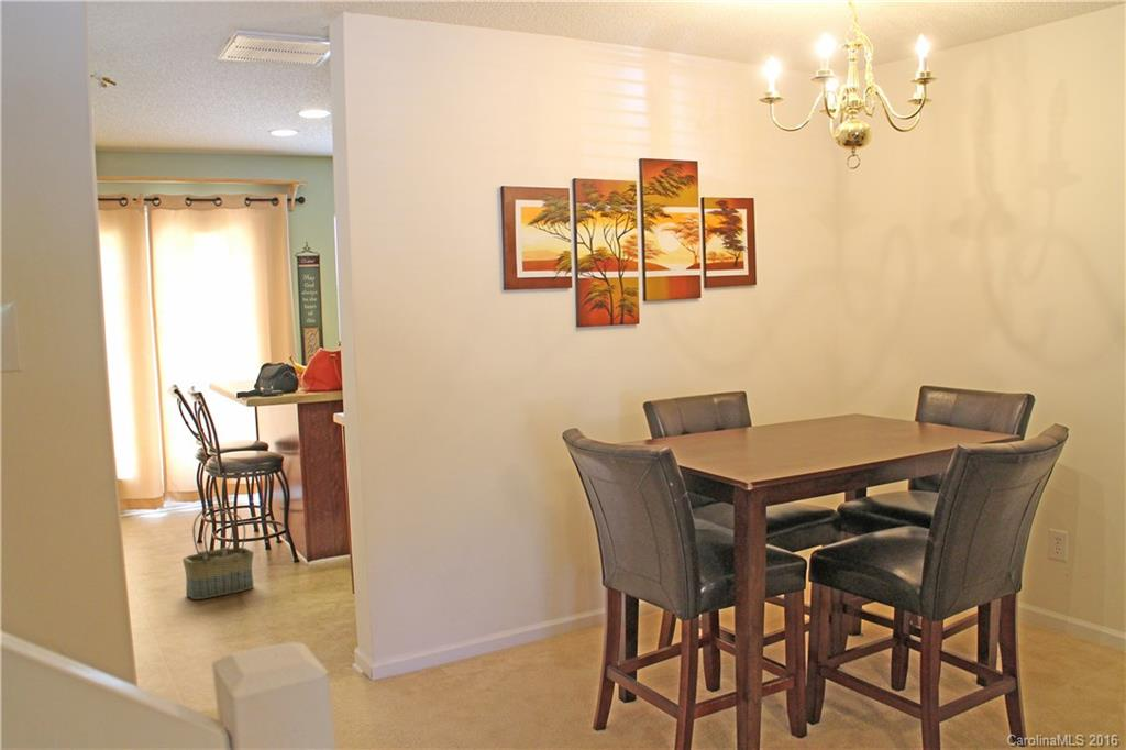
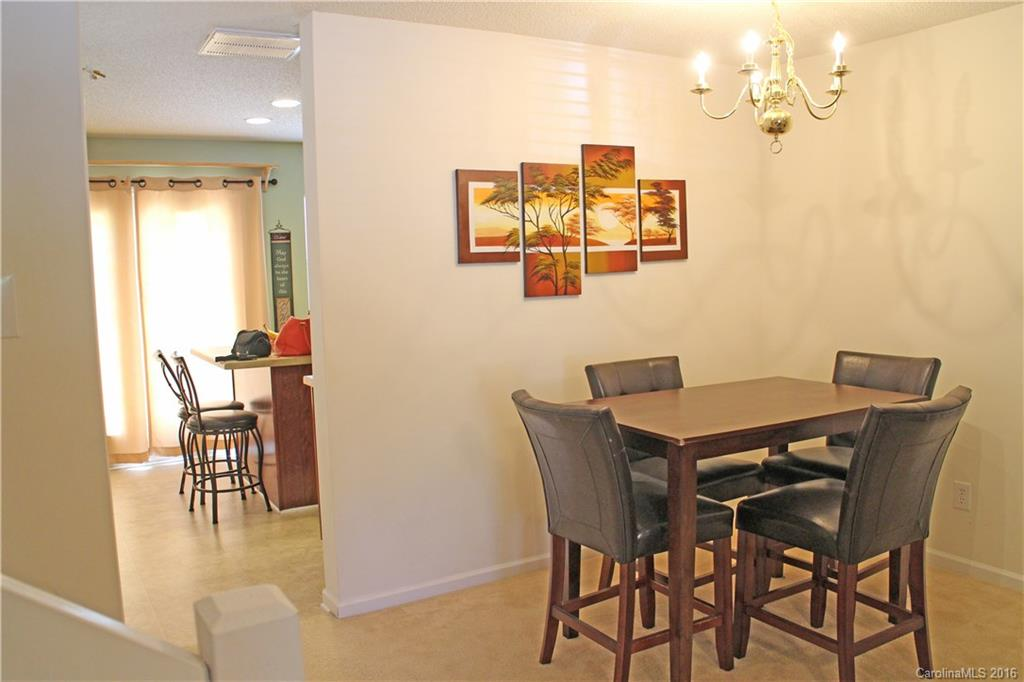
- basket (218, 550)
